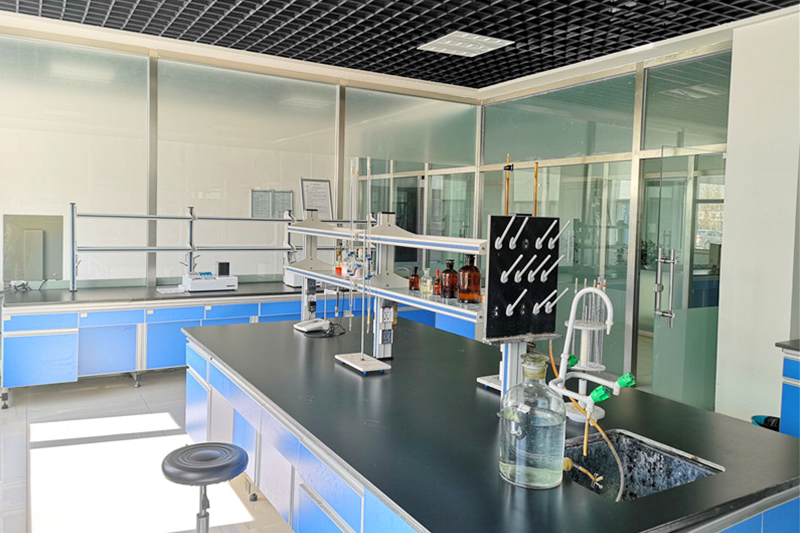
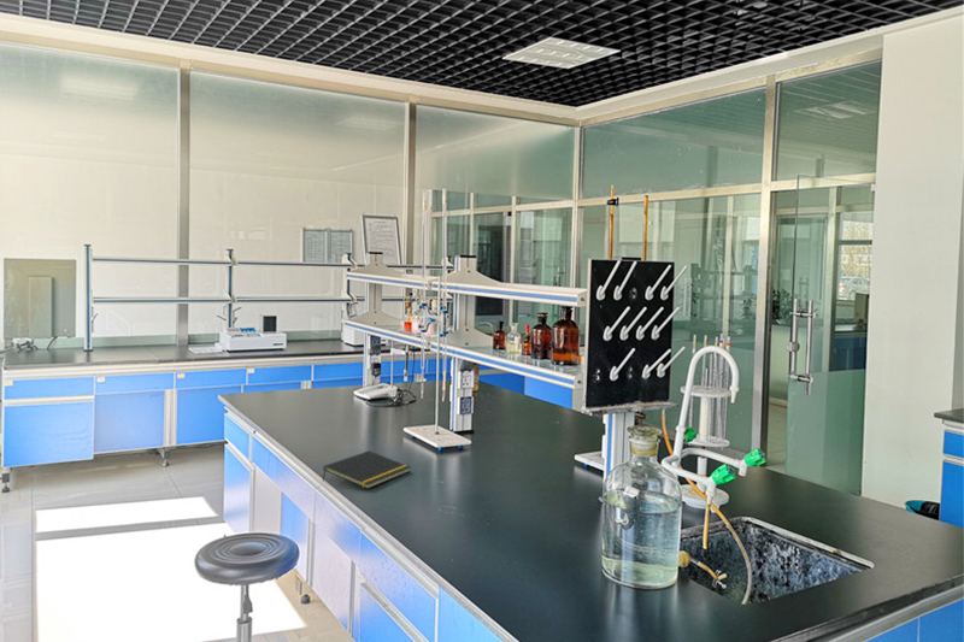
+ notepad (368, 469)
